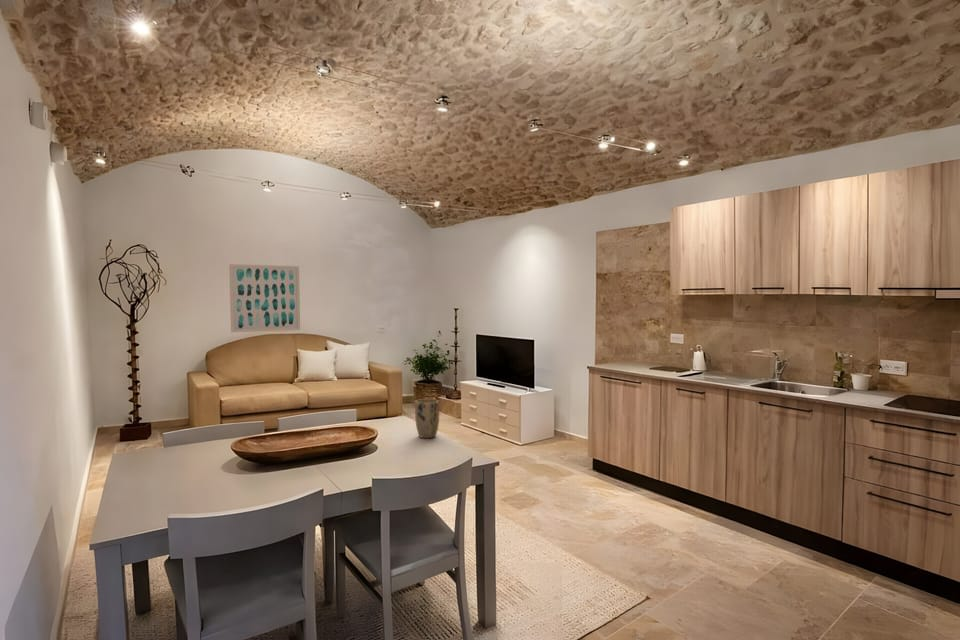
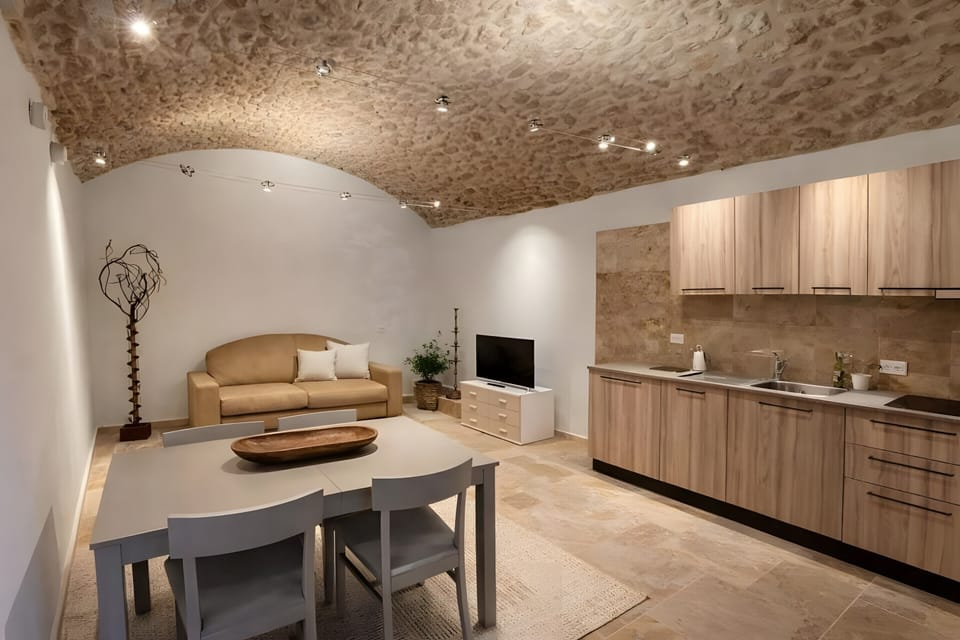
- wall art (266, 298)
- plant pot (427, 418)
